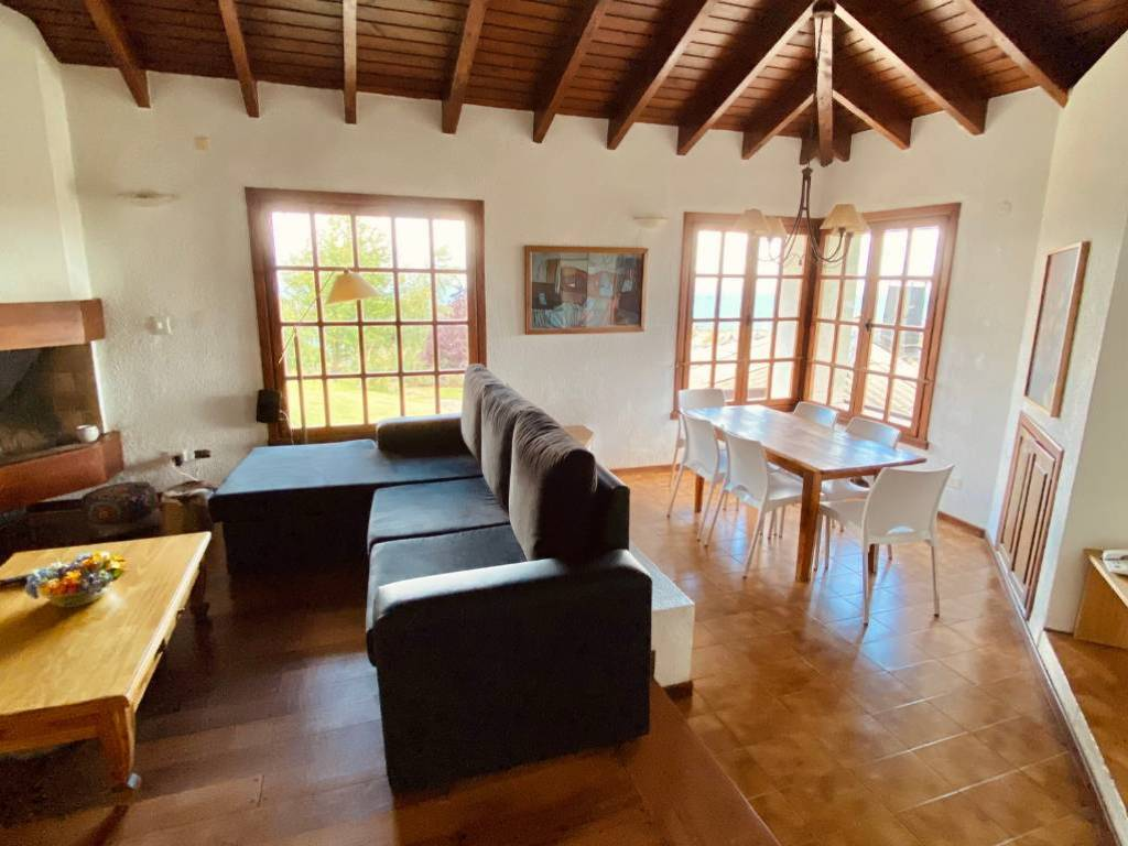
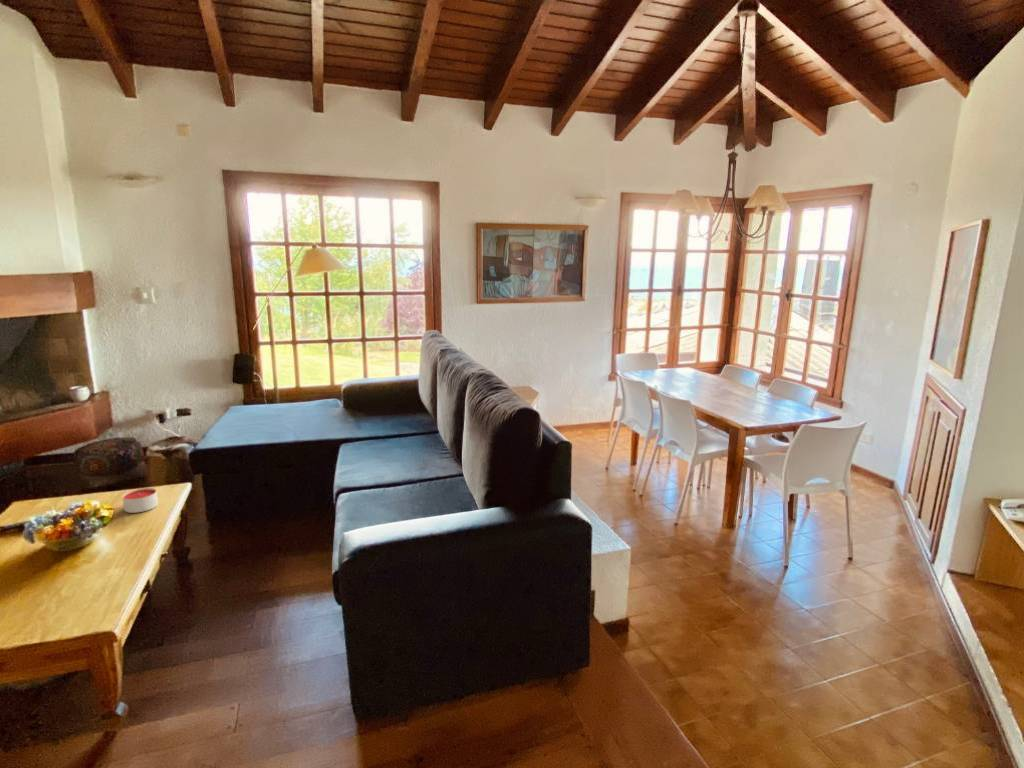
+ candle (140, 499)
